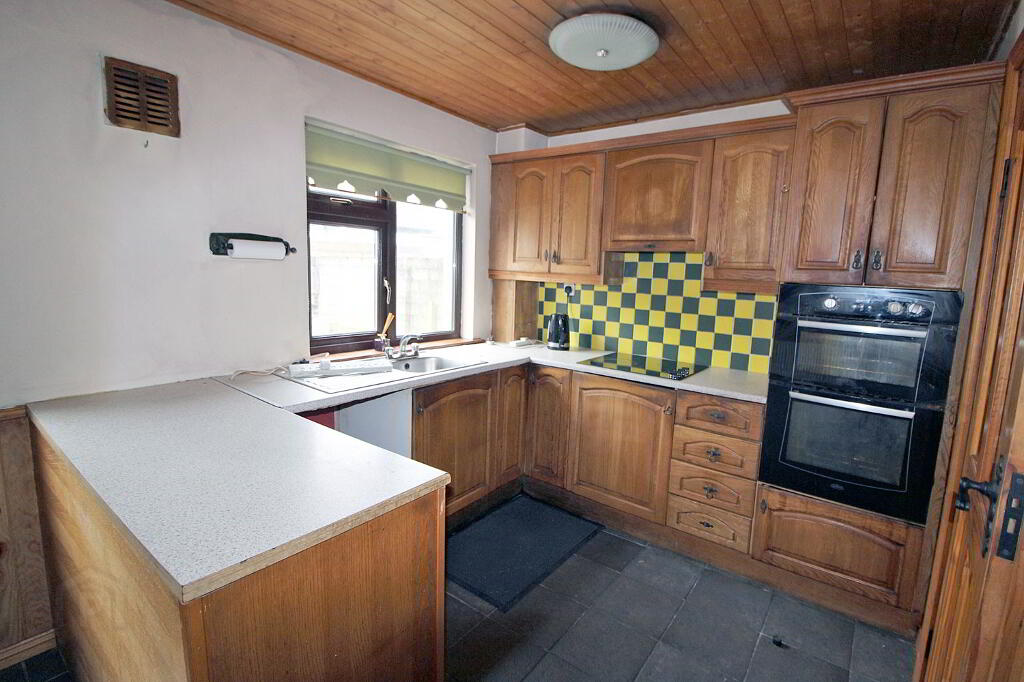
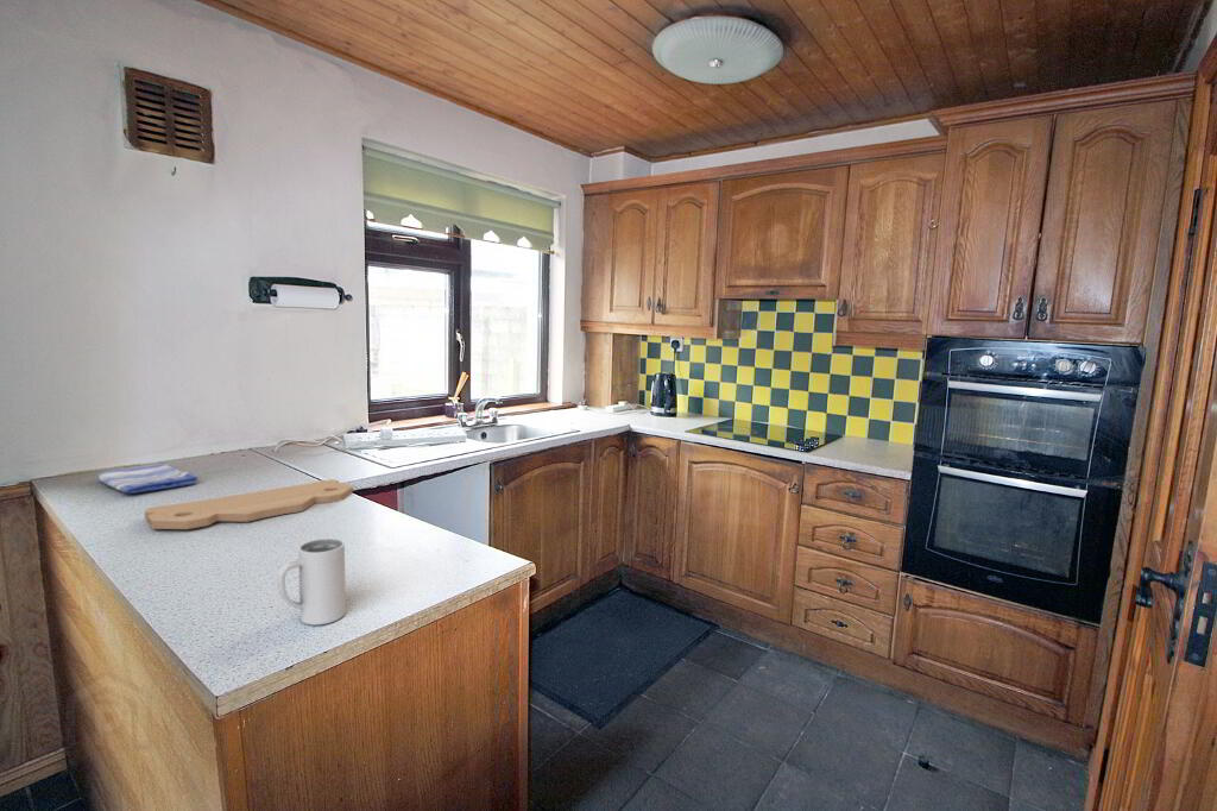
+ dish towel (147, 477)
+ cutting board (261, 503)
+ mug (311, 583)
